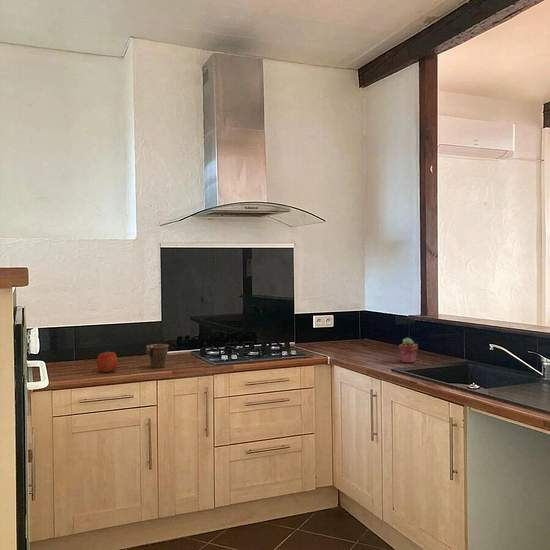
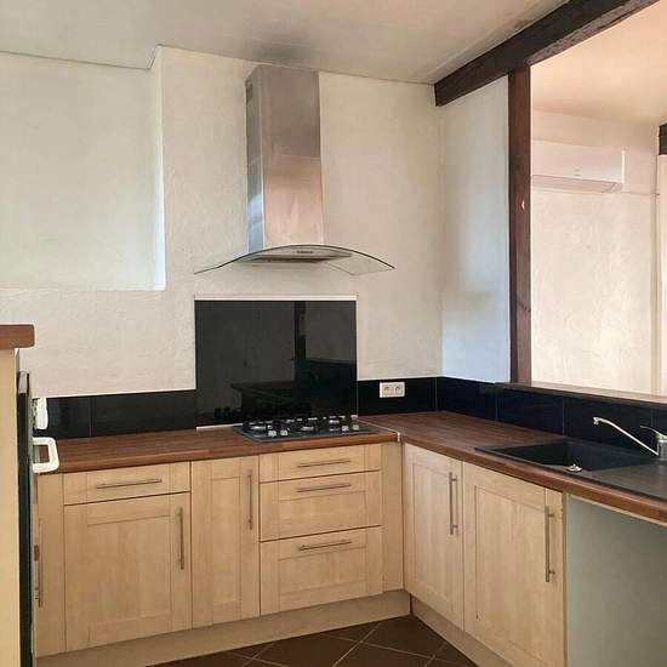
- potted succulent (408, 349)
- apple (107, 360)
- mug (156, 356)
